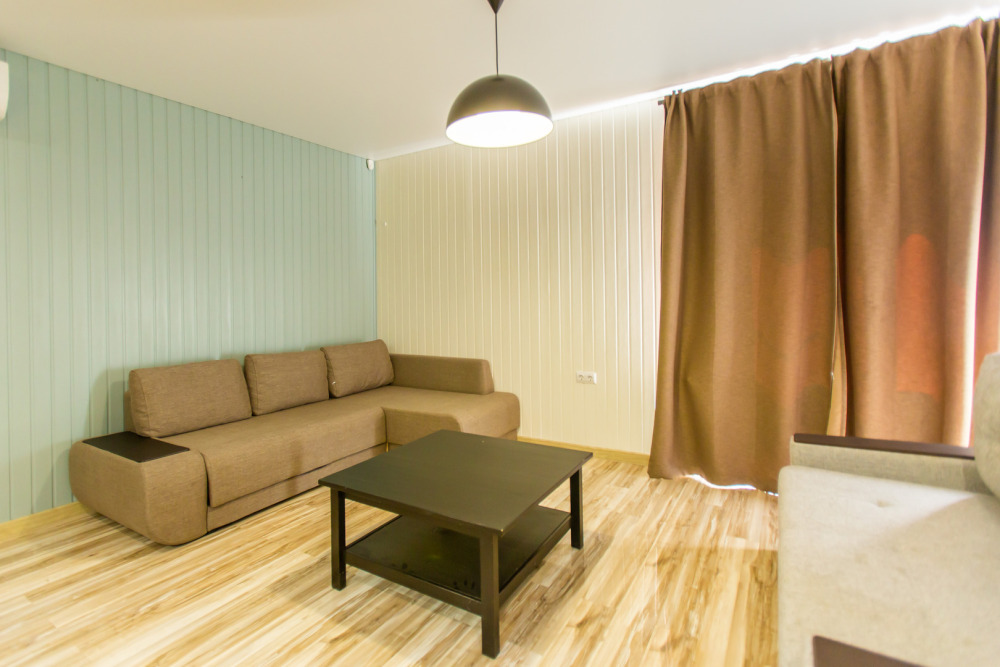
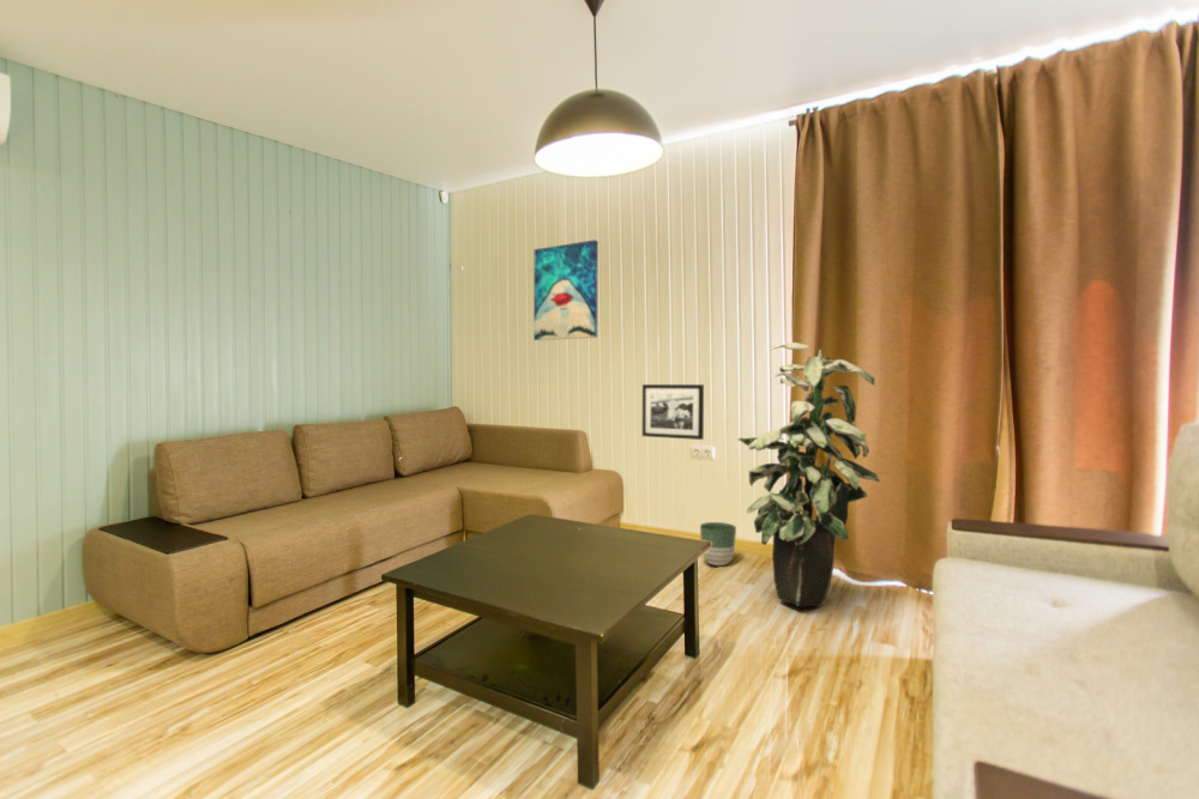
+ picture frame (671, 411)
+ planter (717, 545)
+ wall art (565, 291)
+ indoor plant (803, 471)
